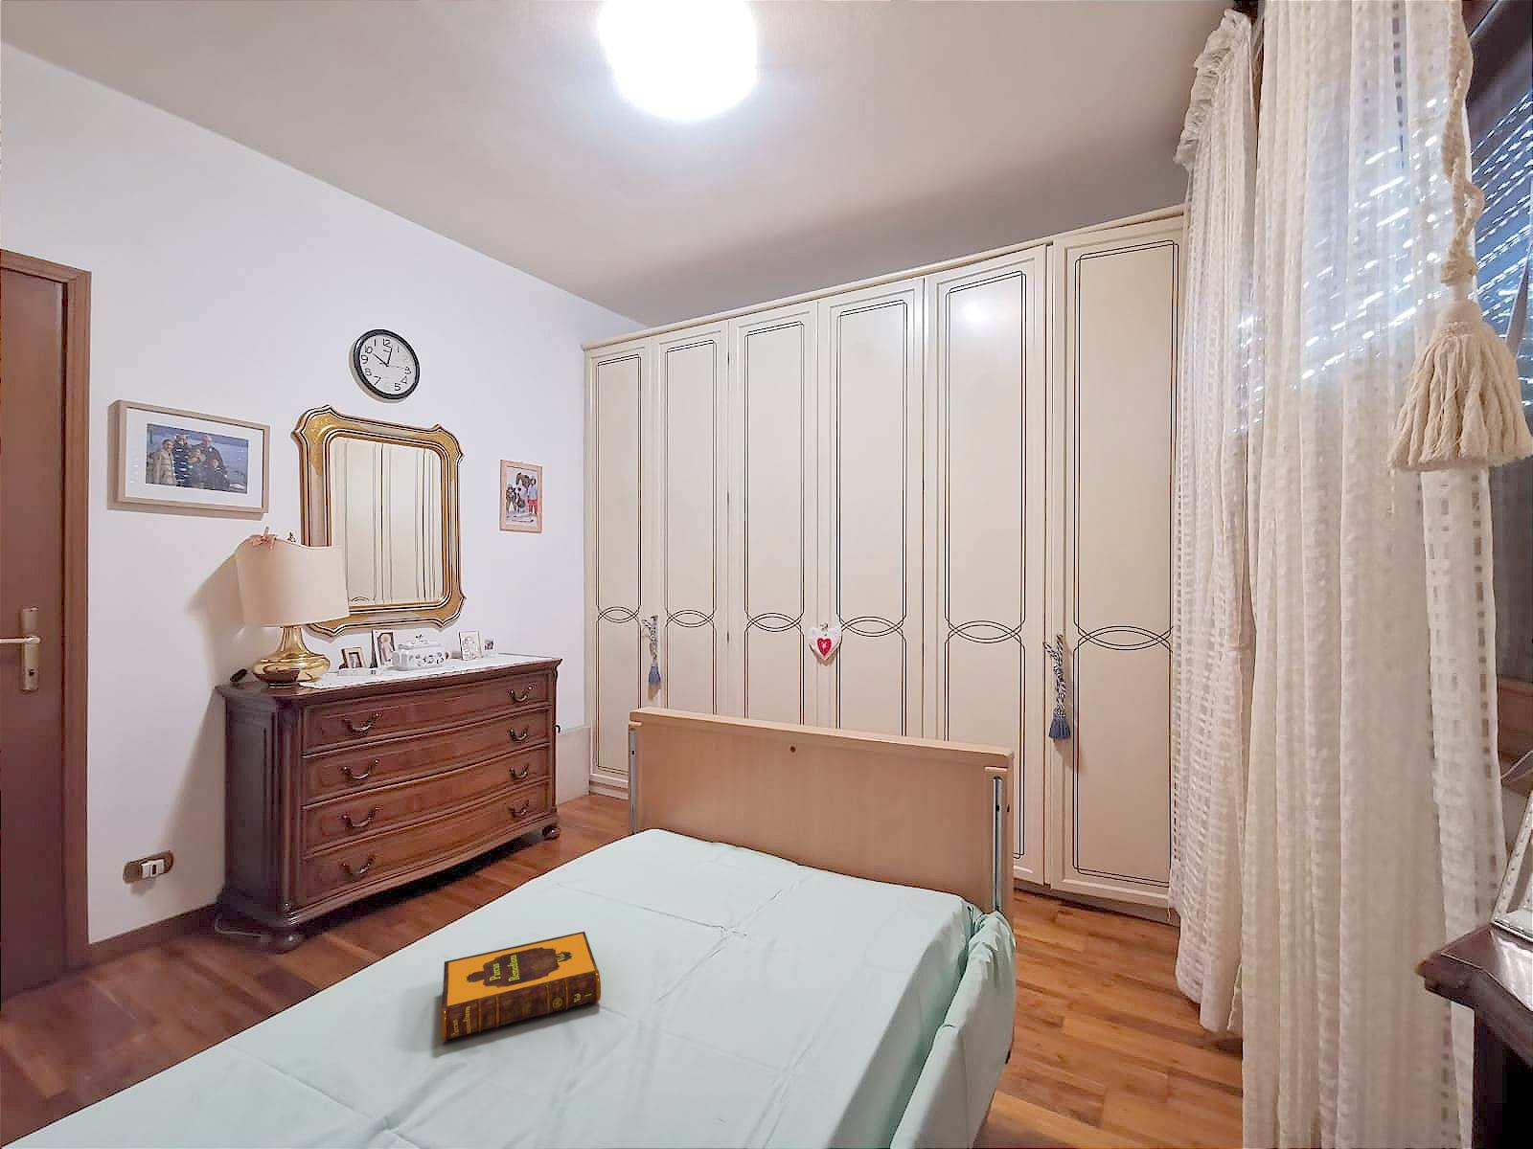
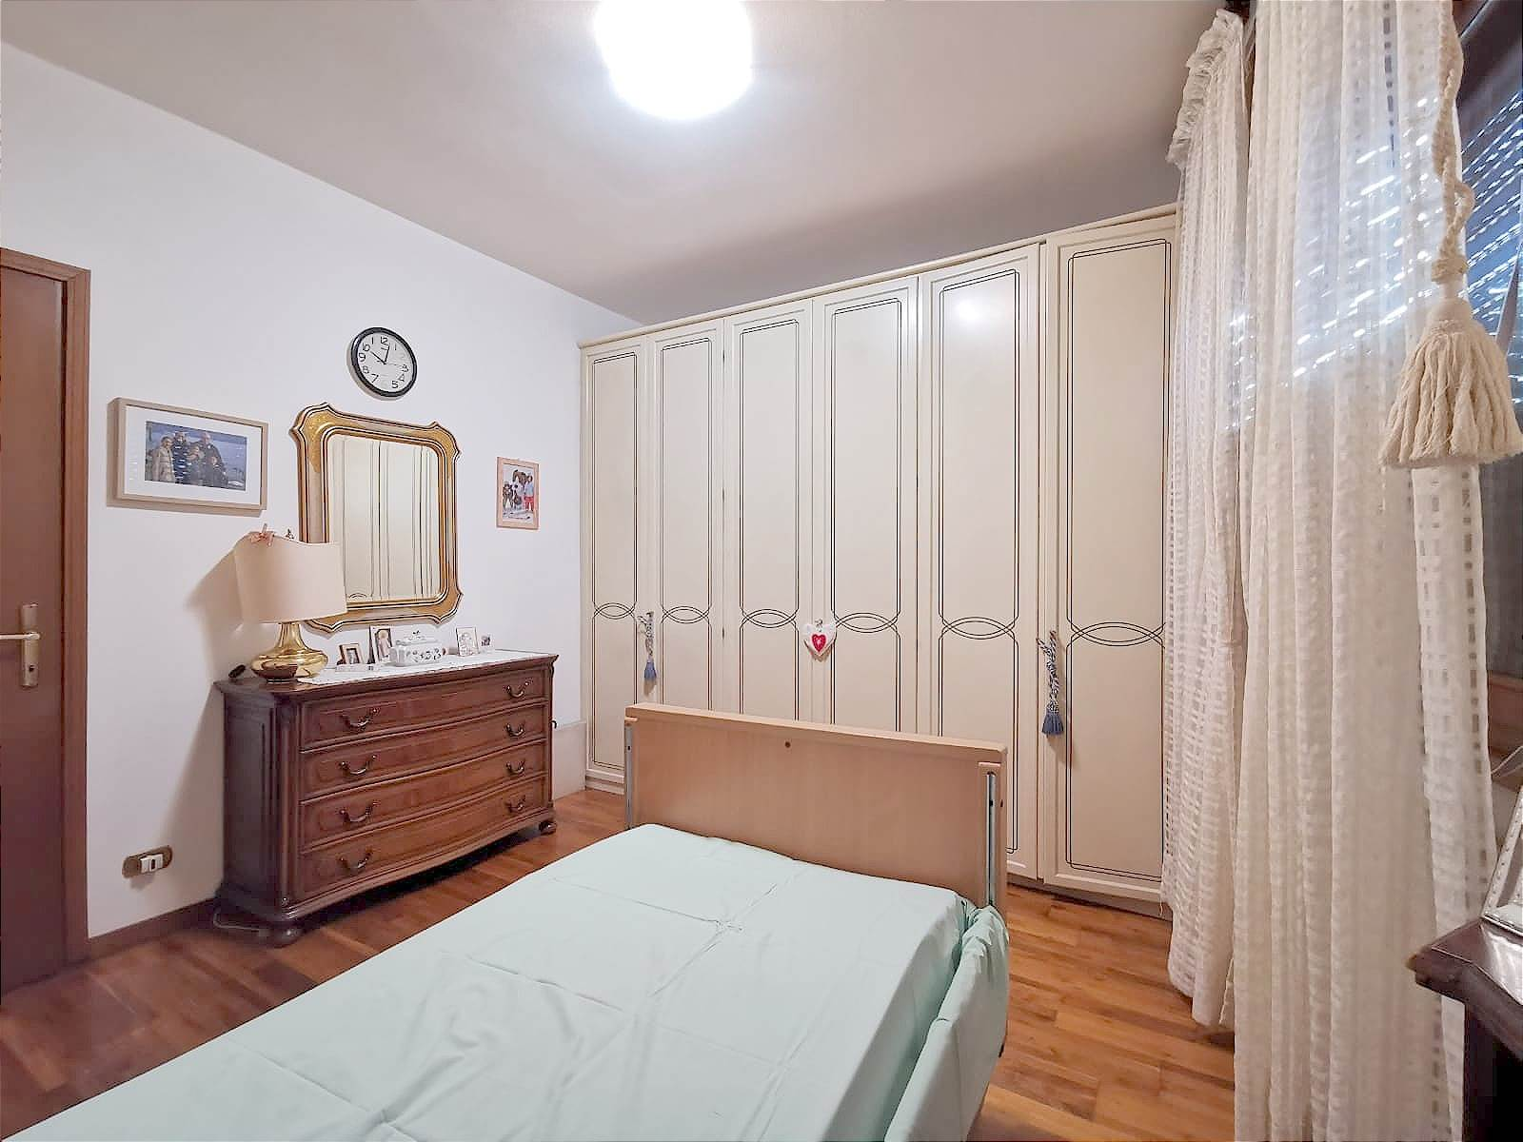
- hardback book (520, 984)
